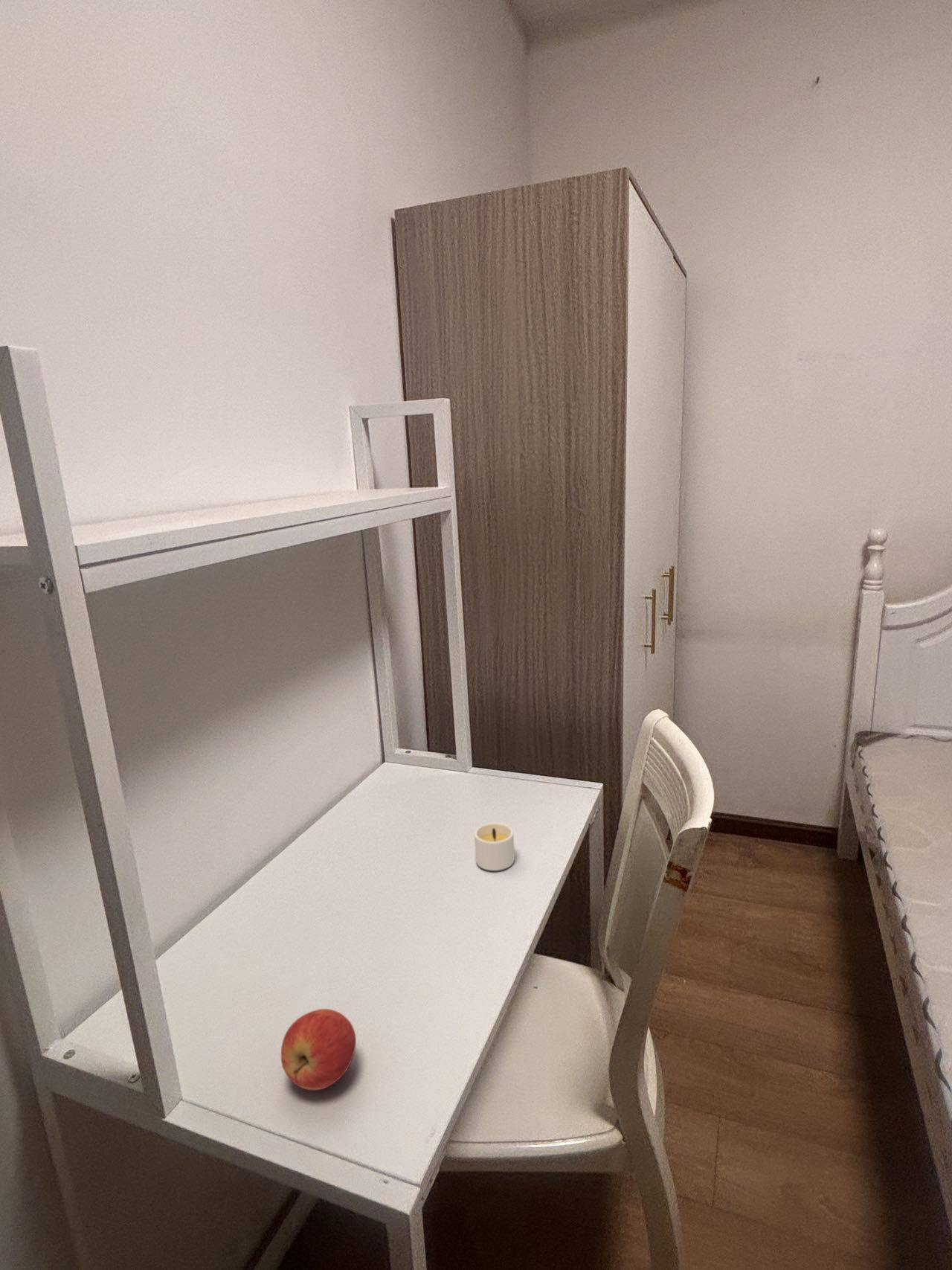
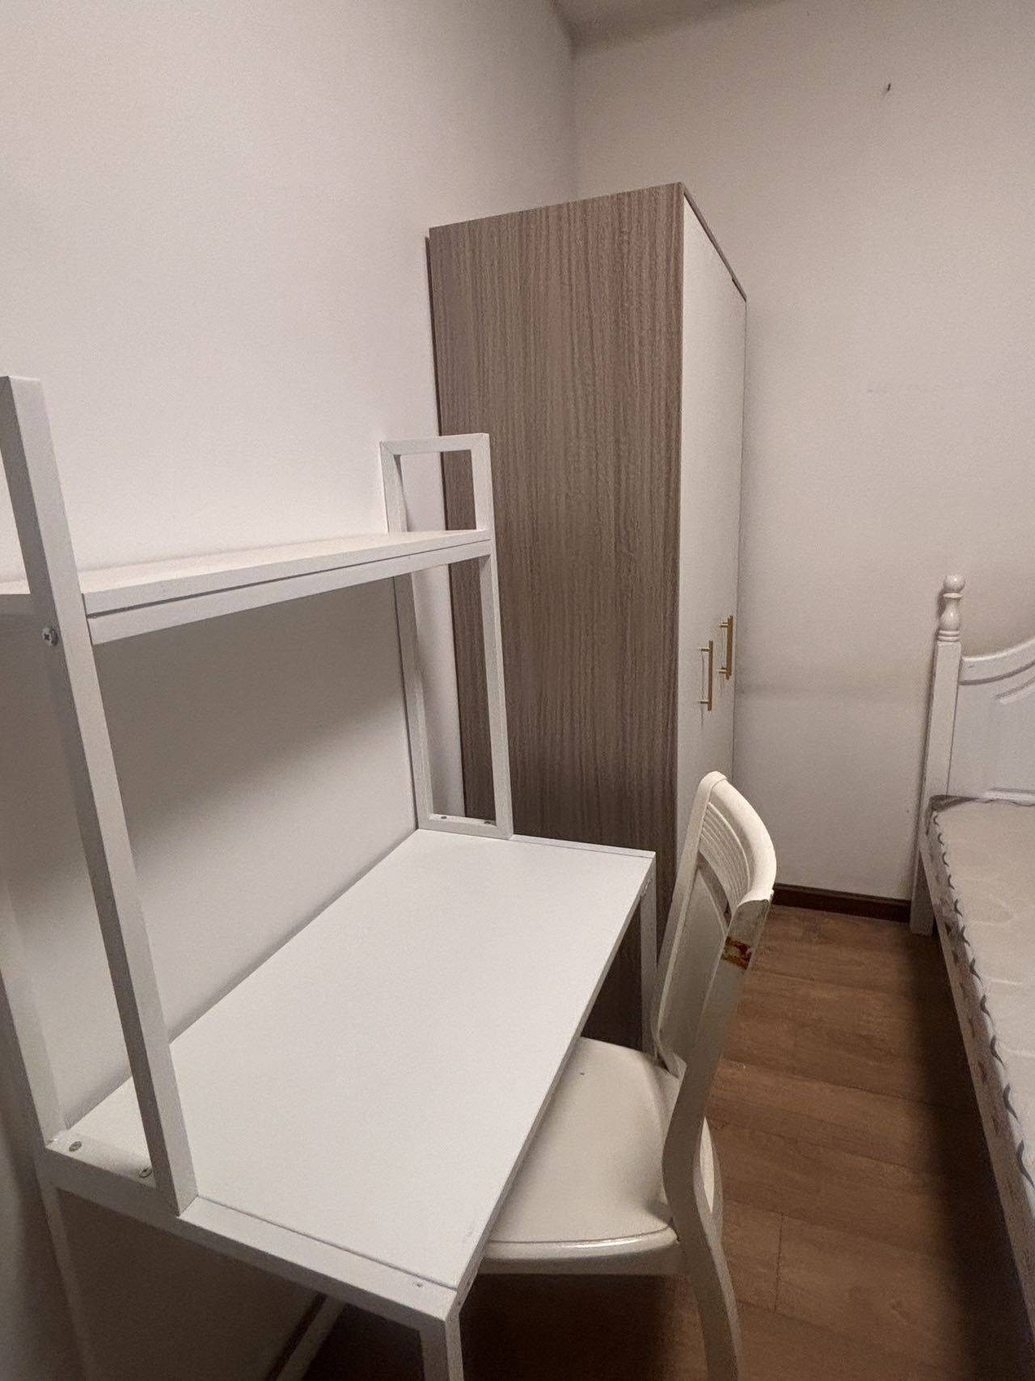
- apple (318, 1046)
- candle (484, 844)
